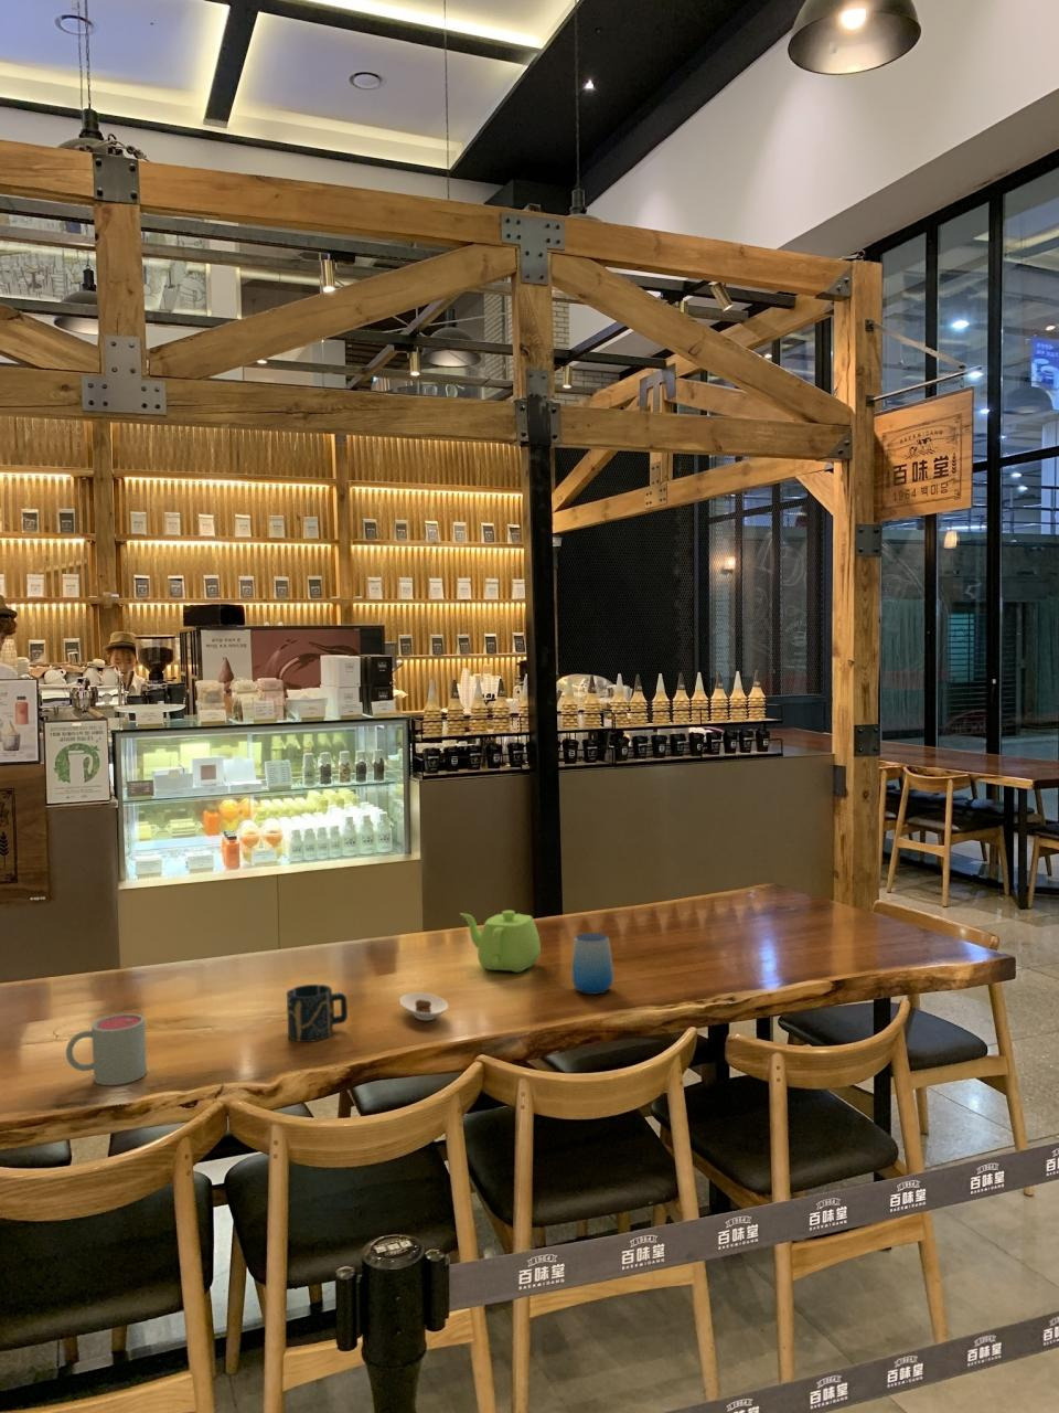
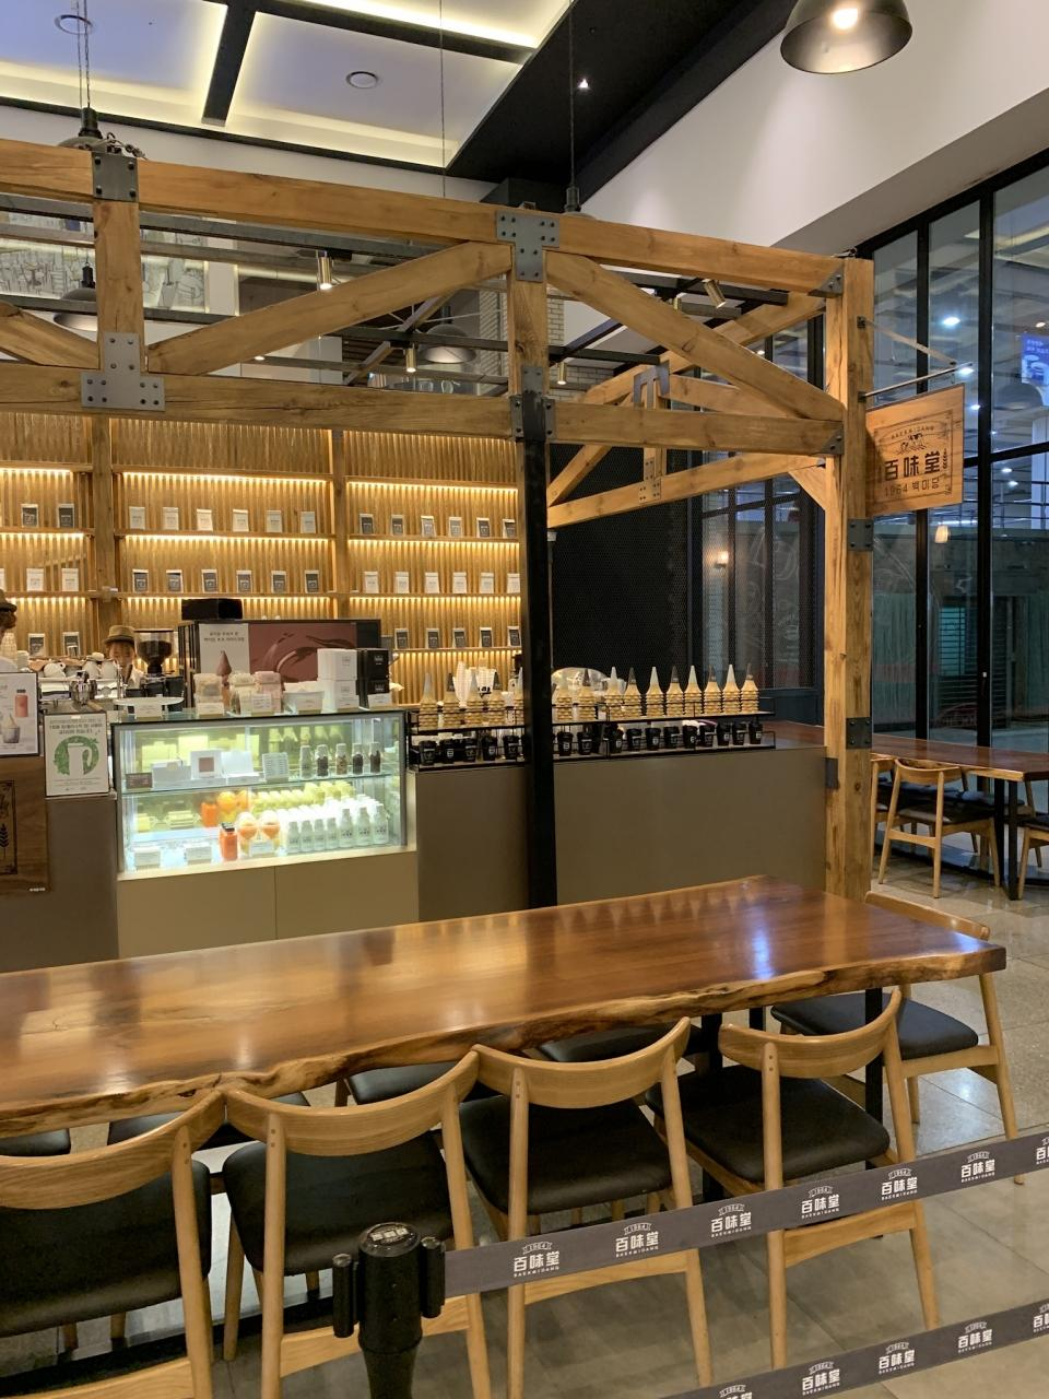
- mug (106, 1050)
- saucer (424, 1007)
- cup (317, 1011)
- teapot (497, 938)
- cup (592, 962)
